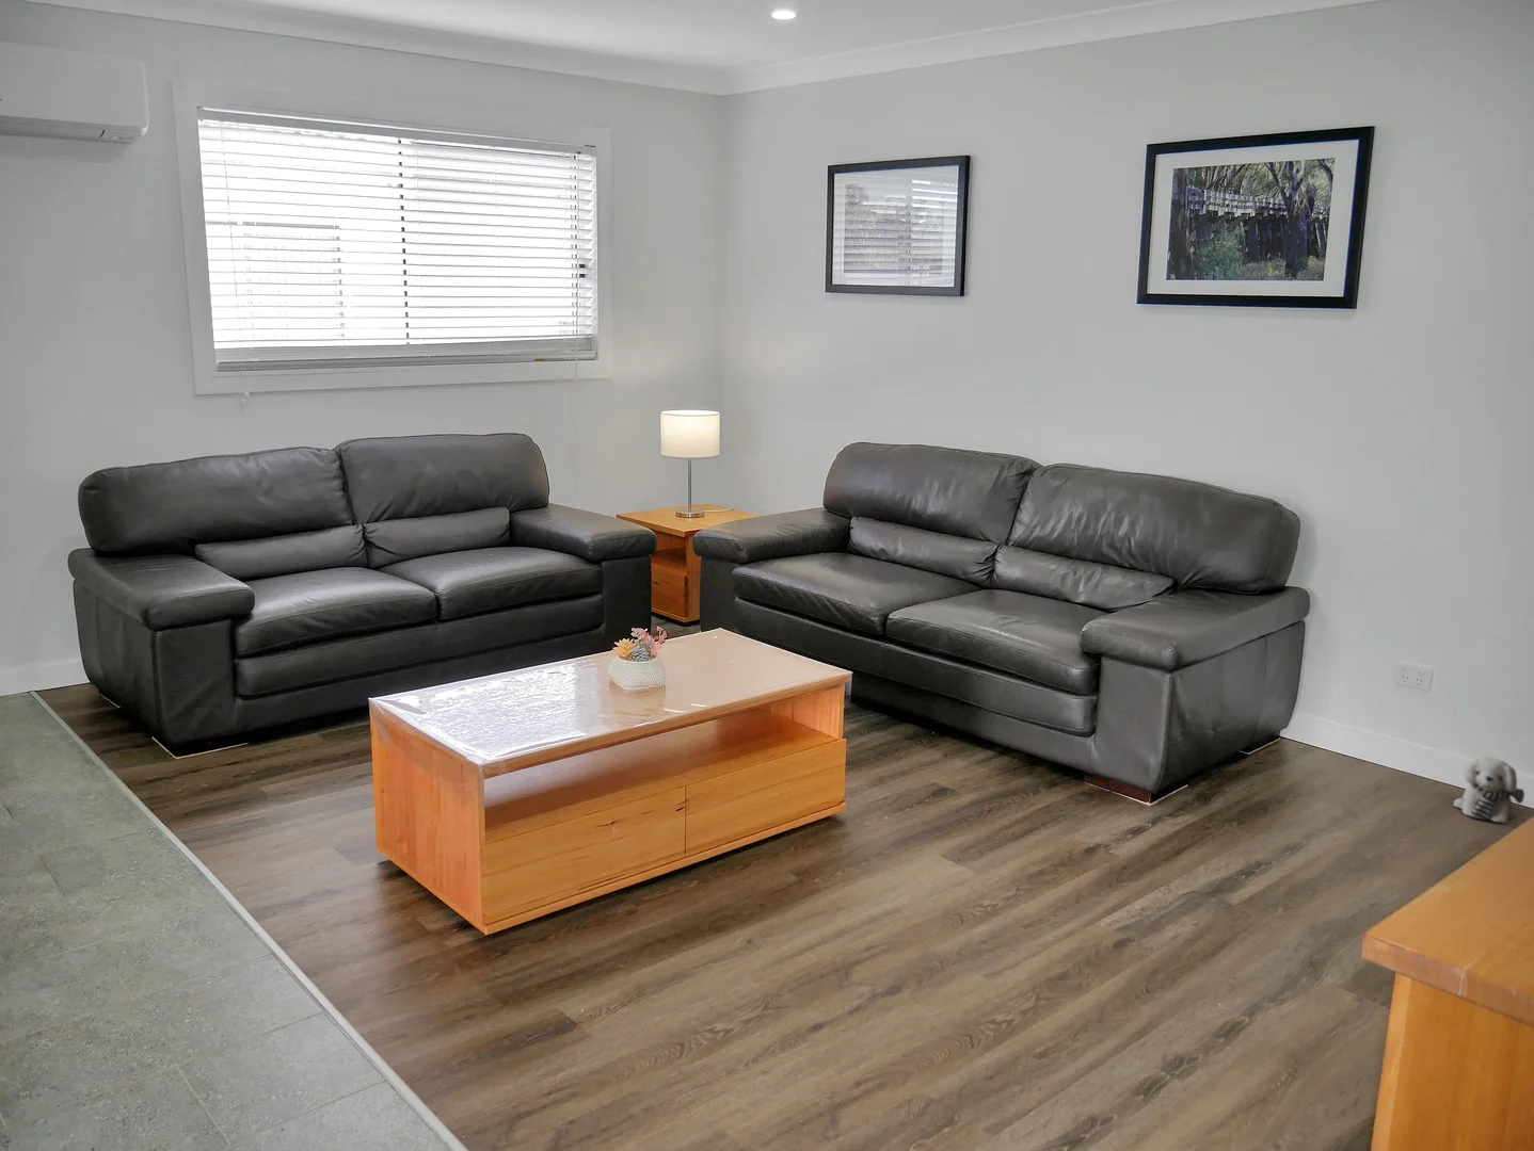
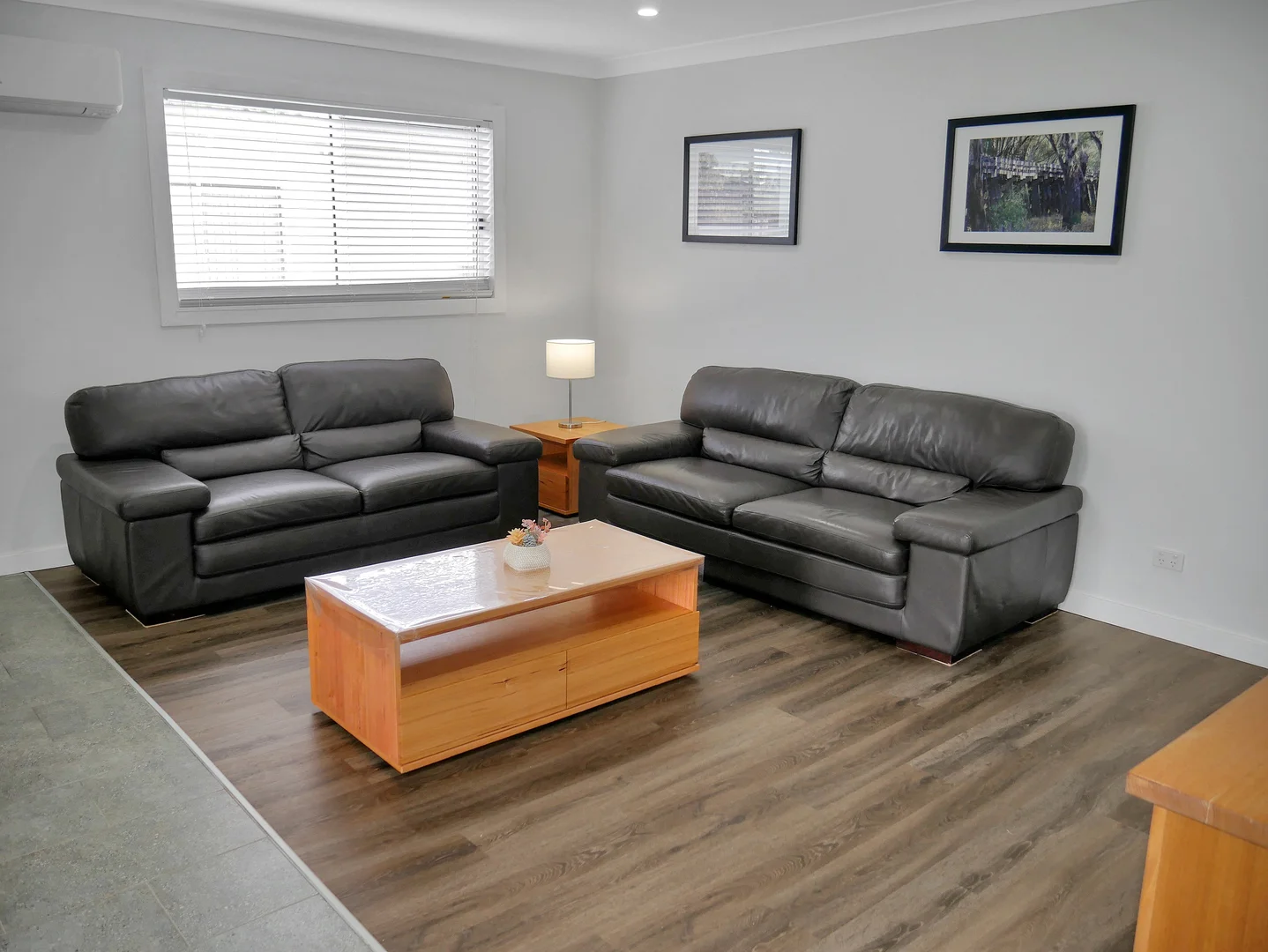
- plush toy (1494, 781)
